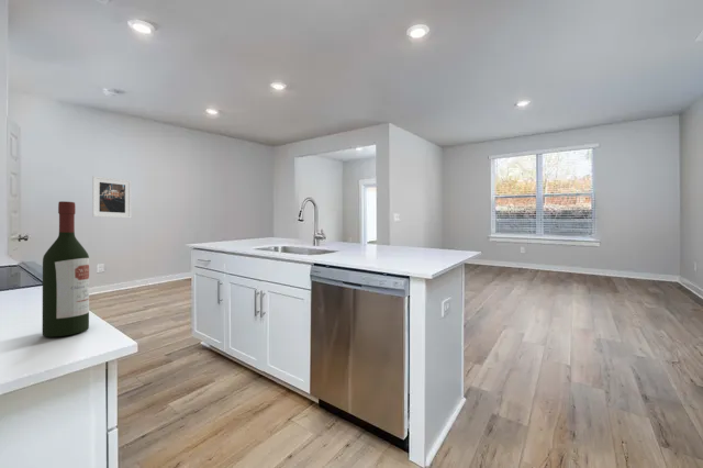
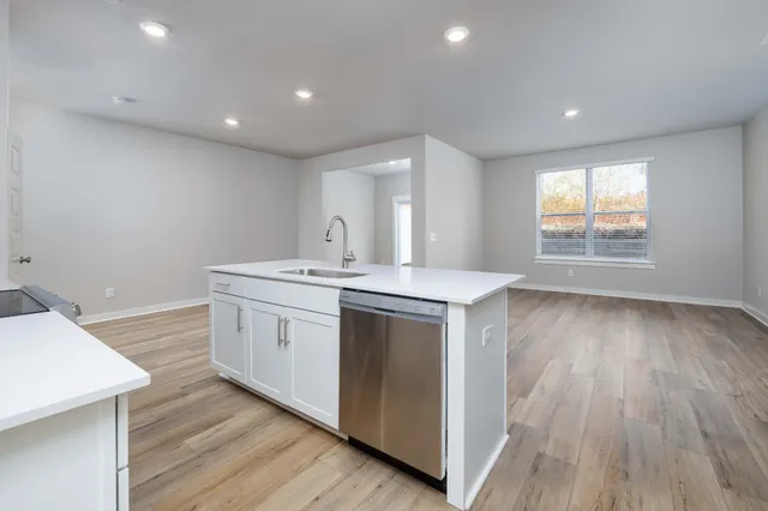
- wine bottle (66, 266)
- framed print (112, 198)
